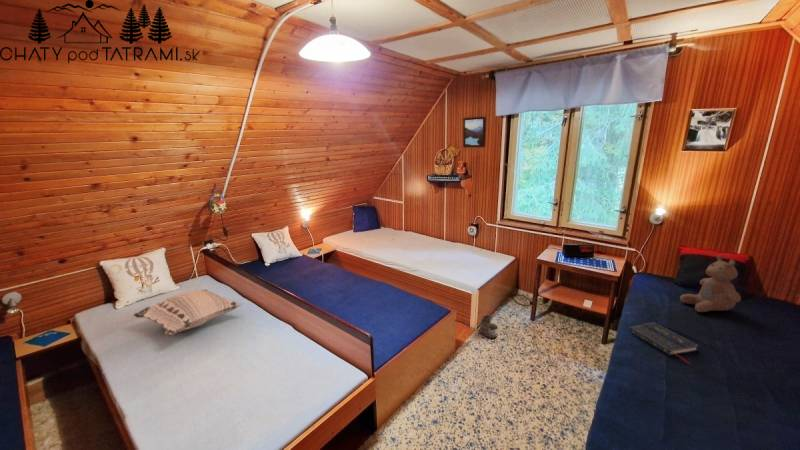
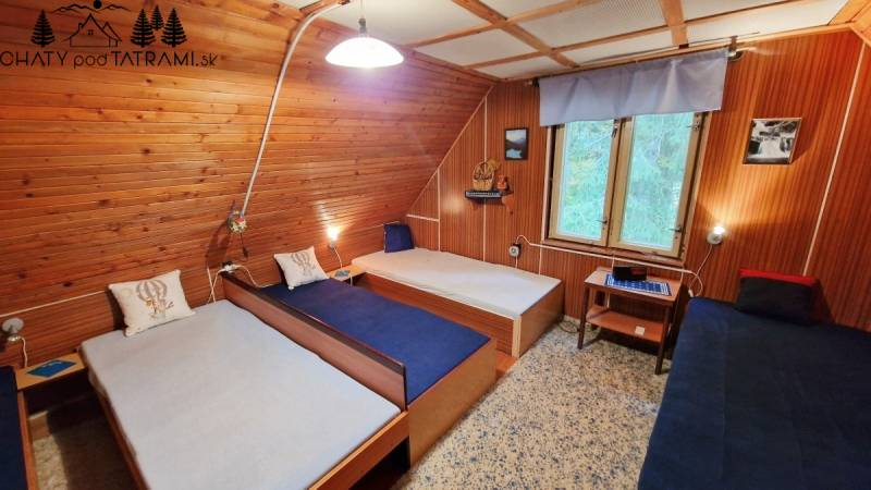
- book (669, 342)
- boots (488, 325)
- bear (711, 282)
- decorative pillow (189, 309)
